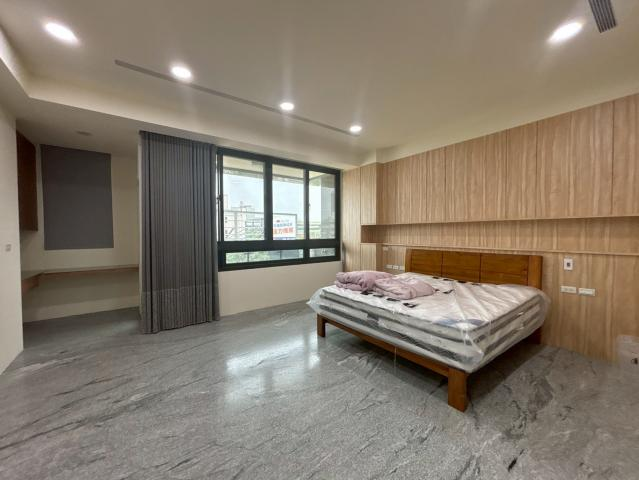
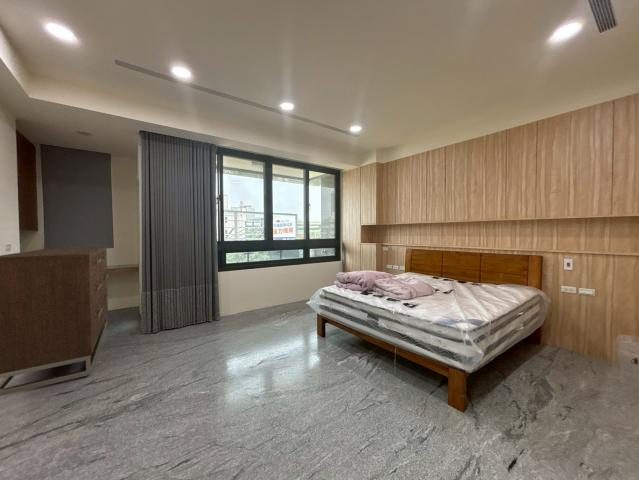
+ dresser (66, 300)
